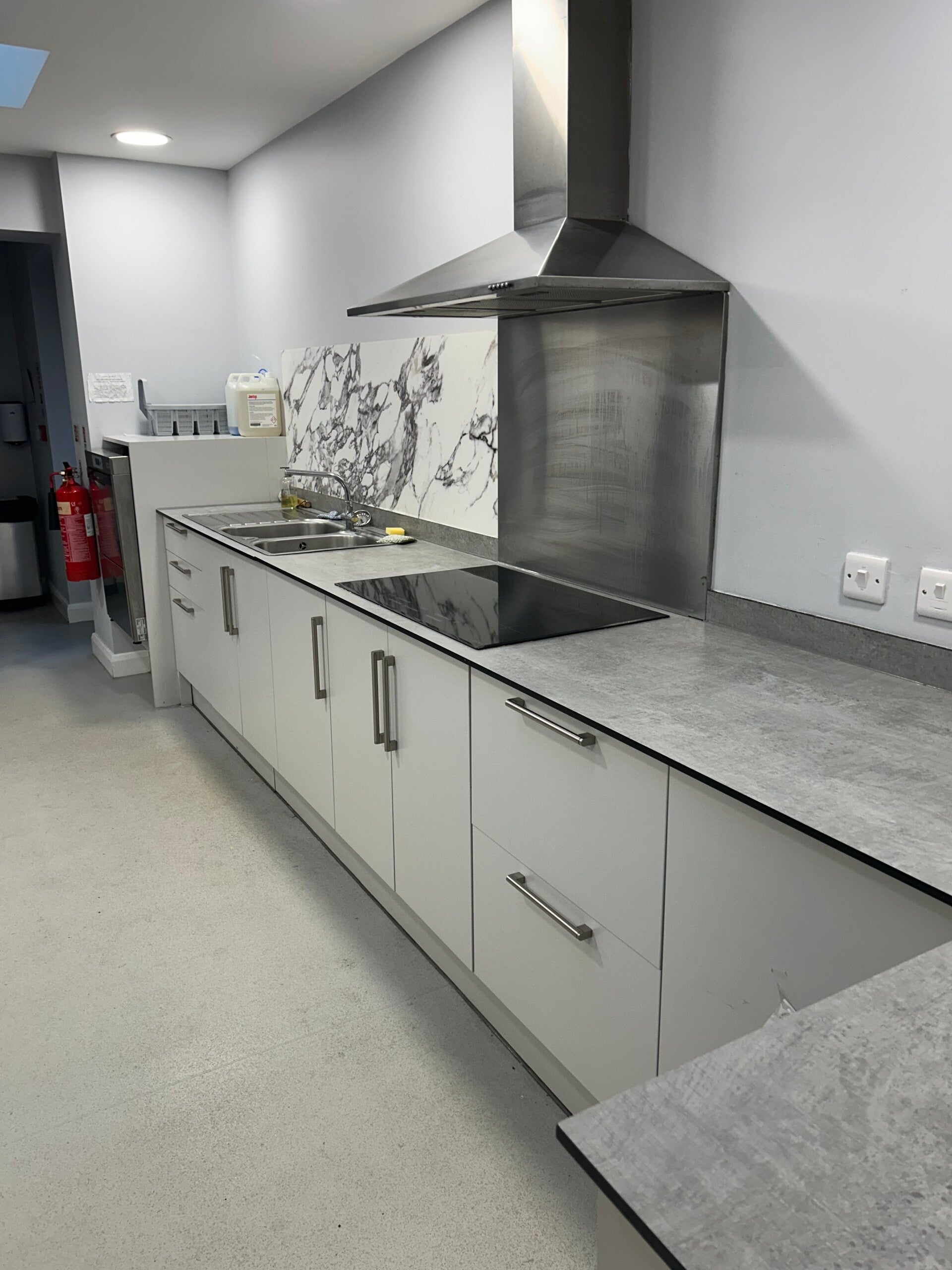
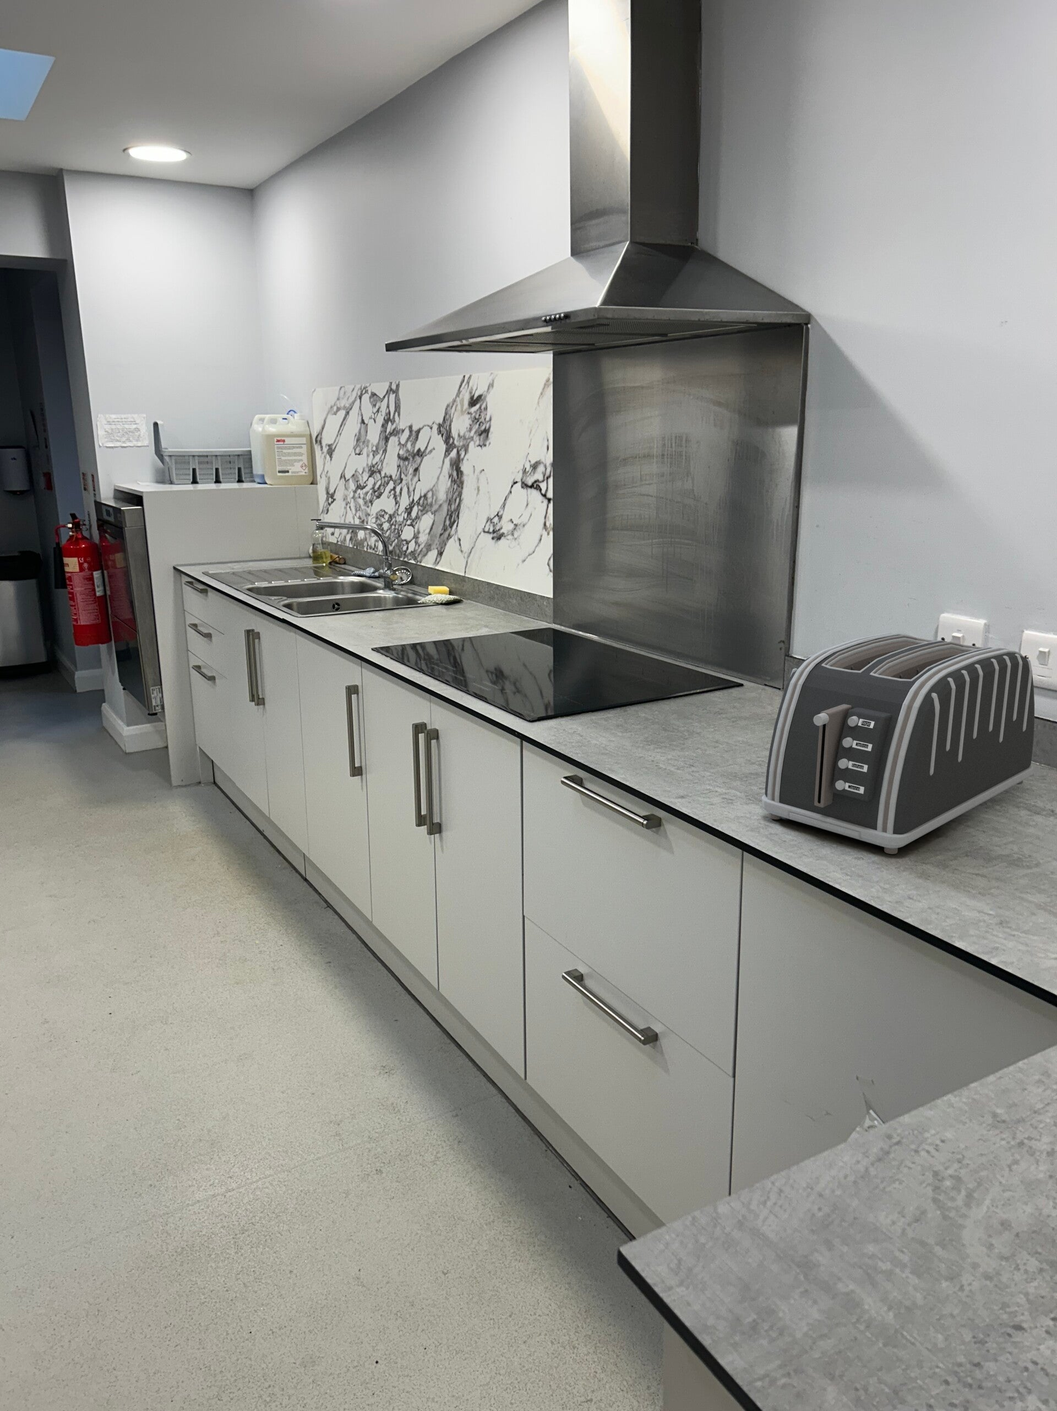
+ toaster (903, 727)
